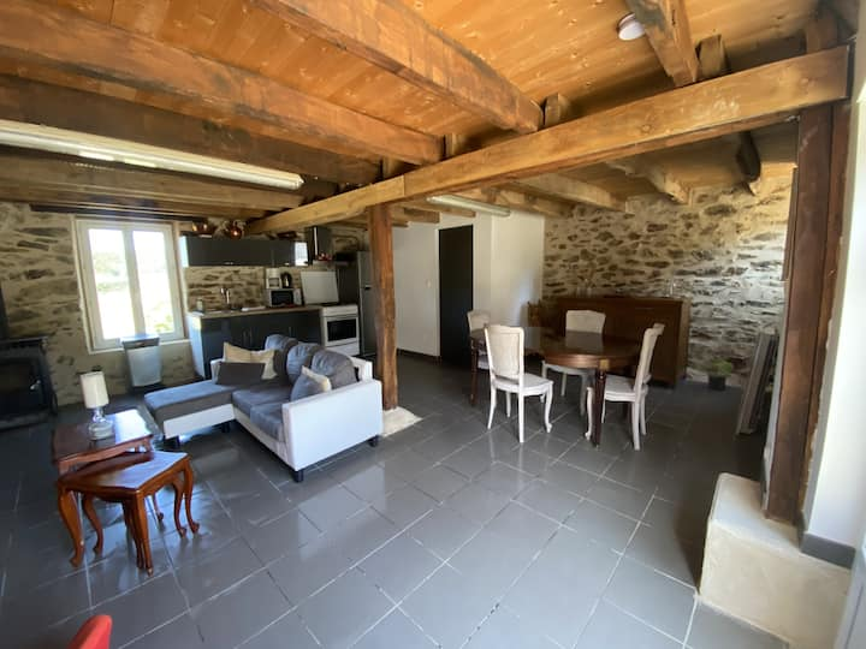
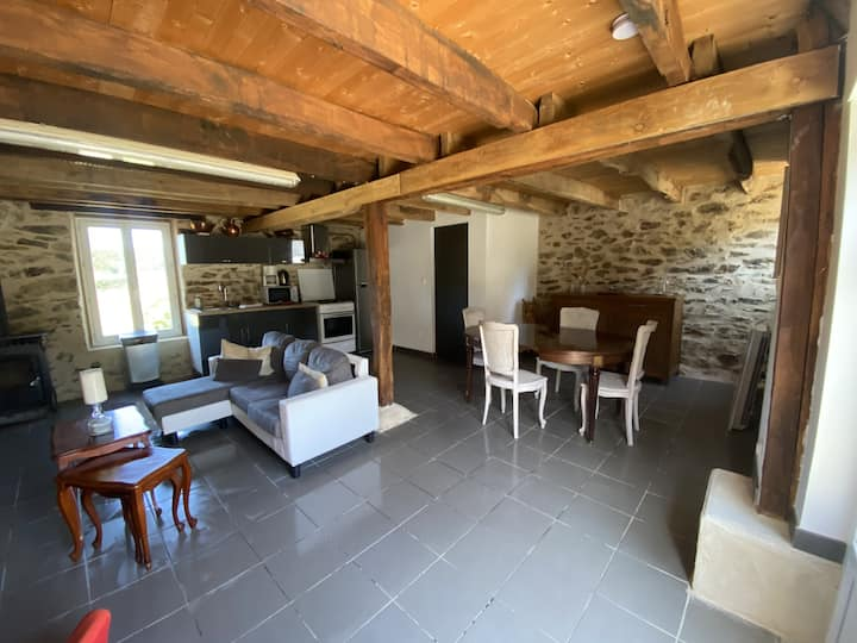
- potted plant (713, 371)
